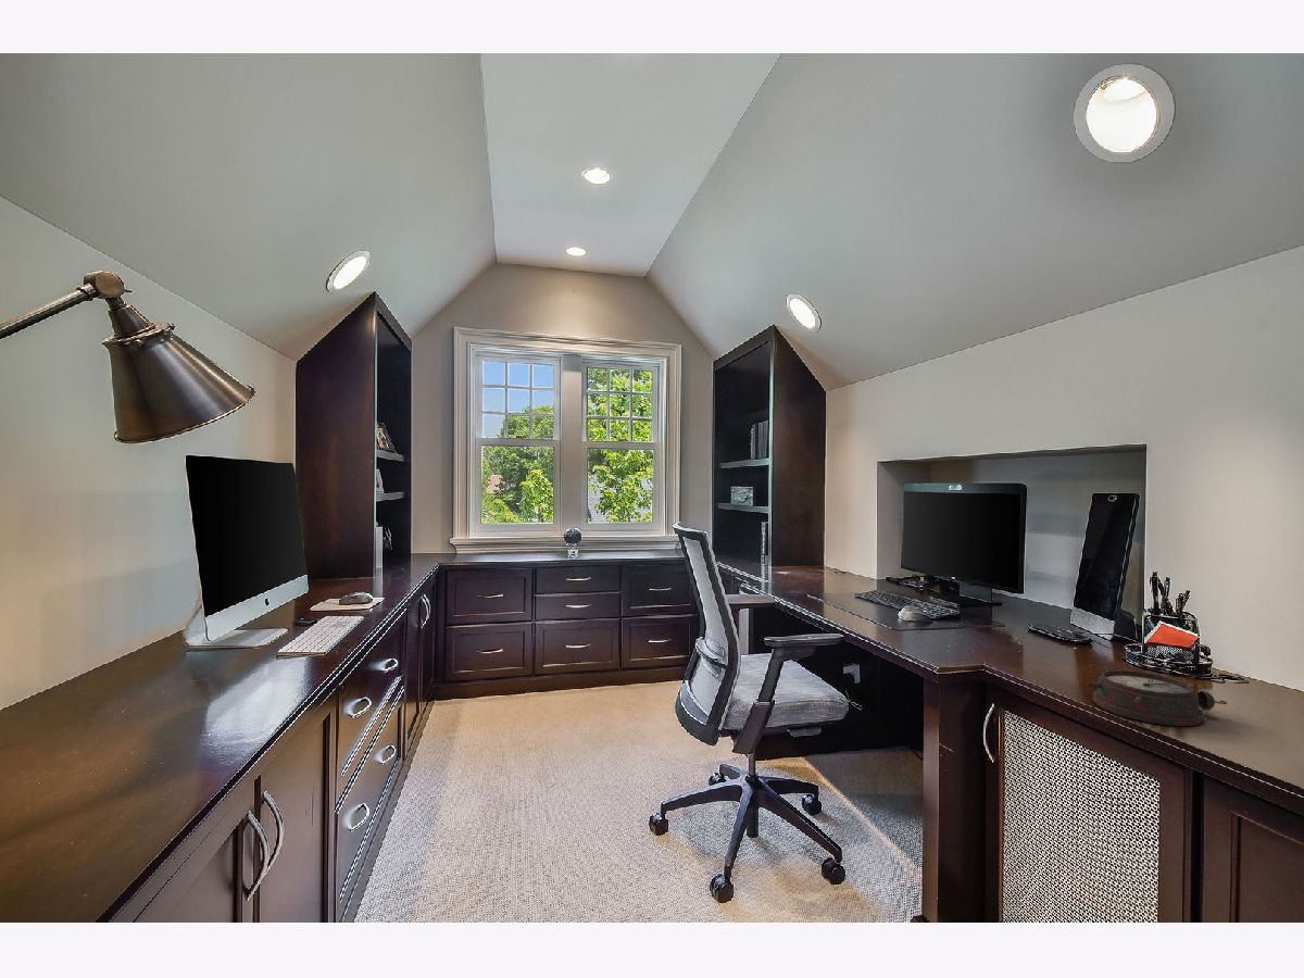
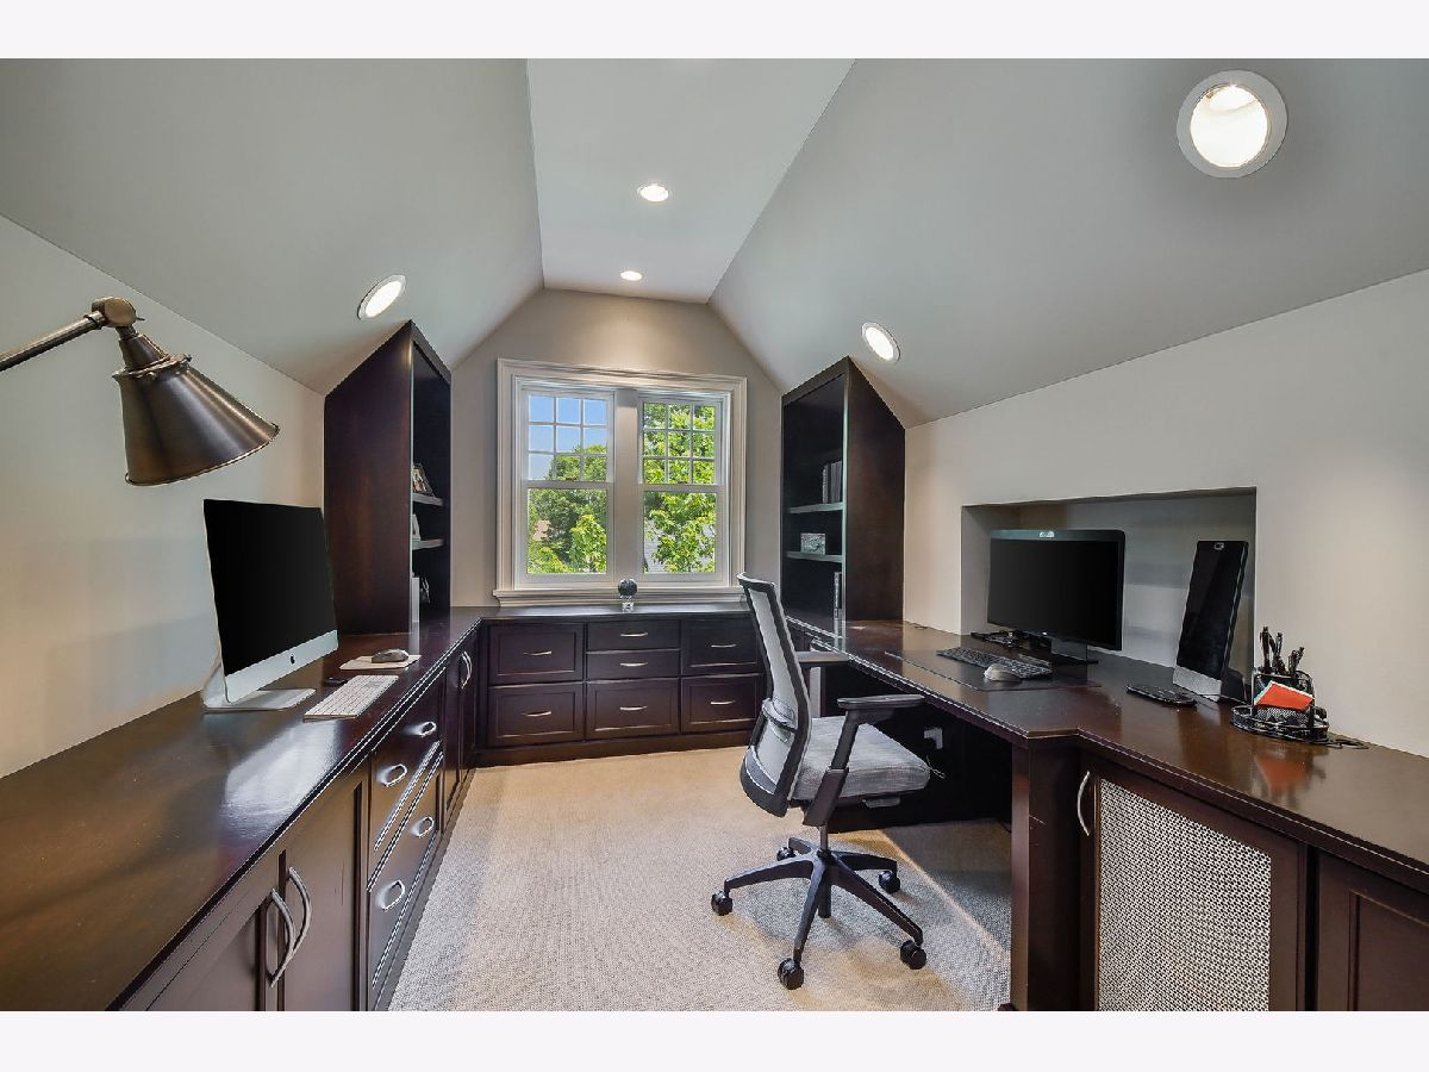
- alarm clock (1151, 694)
